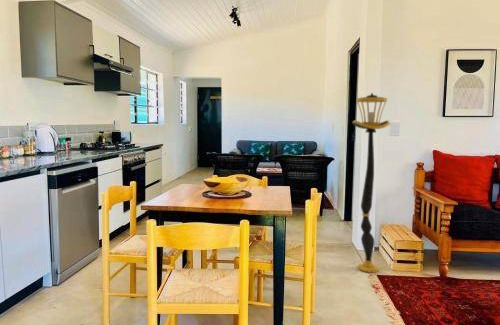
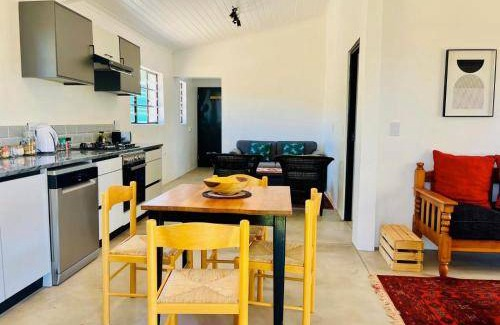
- floor lamp (368, 182)
